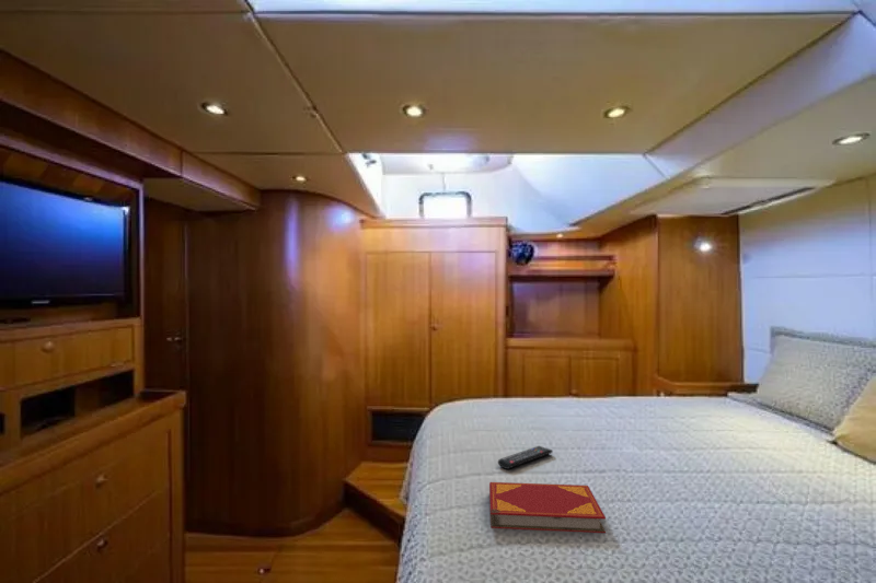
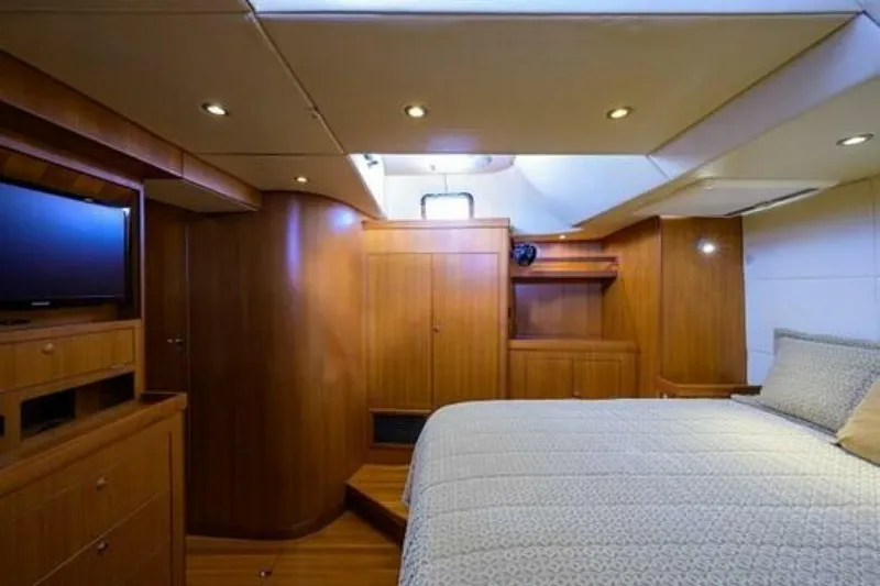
- remote control (526, 456)
- hardback book (542, 504)
